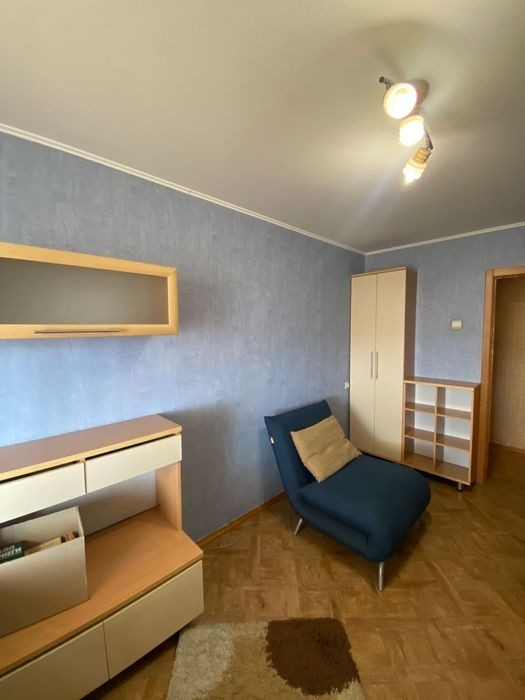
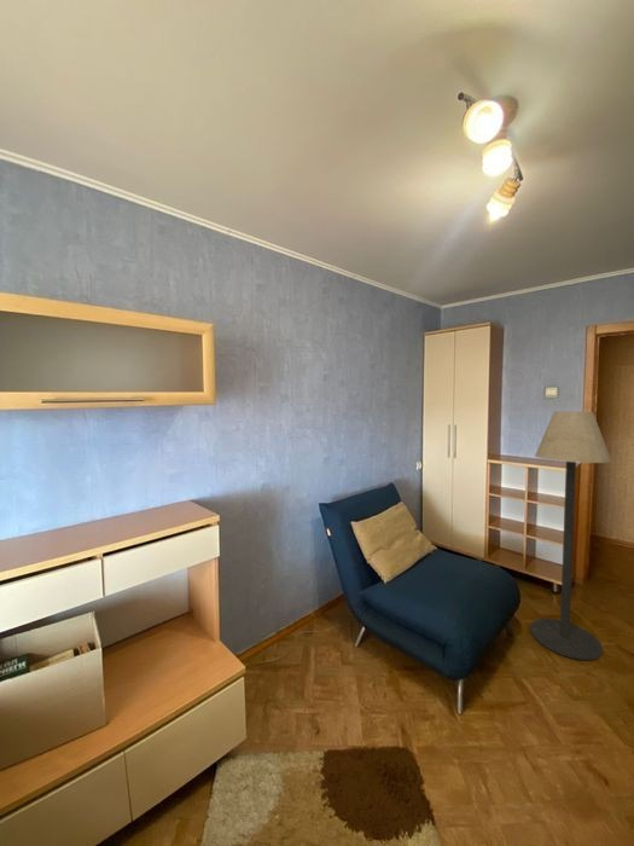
+ floor lamp (568, 527)
